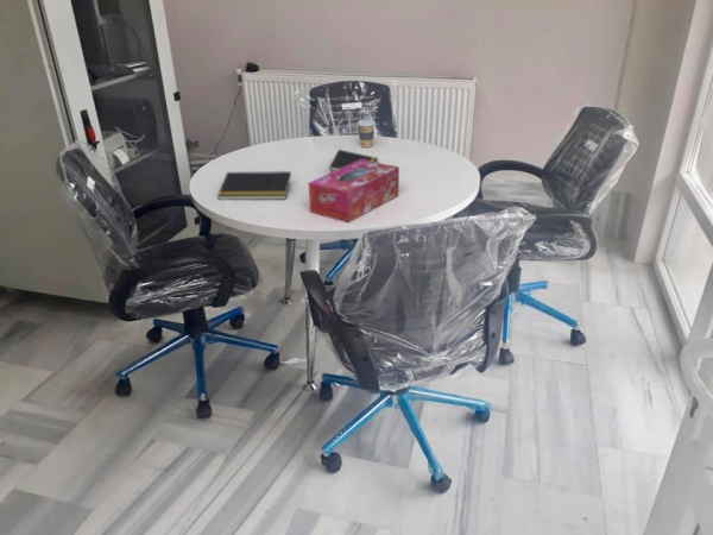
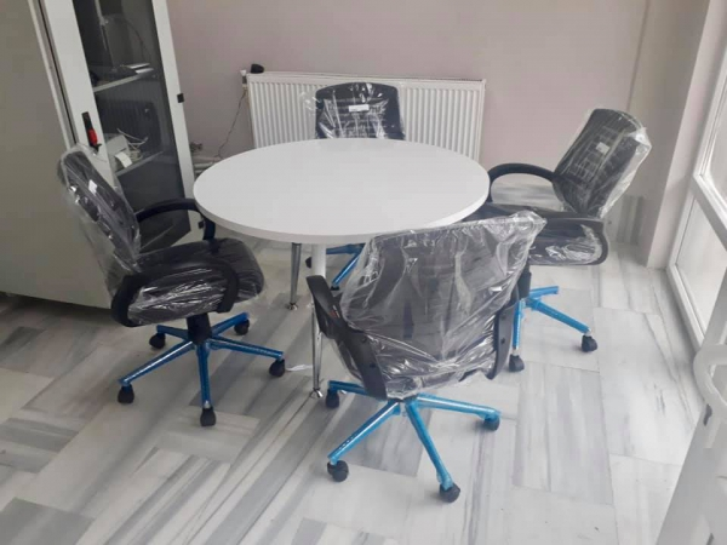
- tissue box (355, 189)
- coffee cup (366, 133)
- notepad (254, 184)
- notepad (354, 162)
